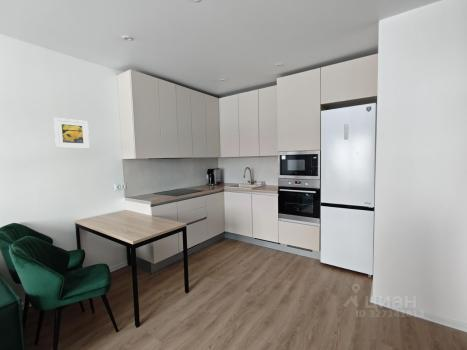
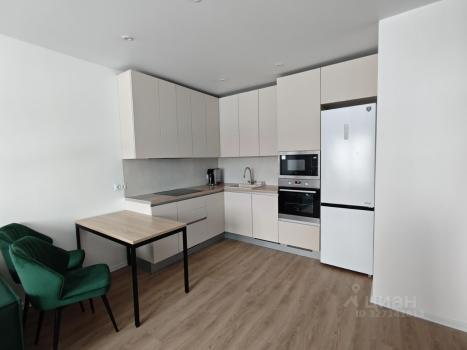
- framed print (72, 134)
